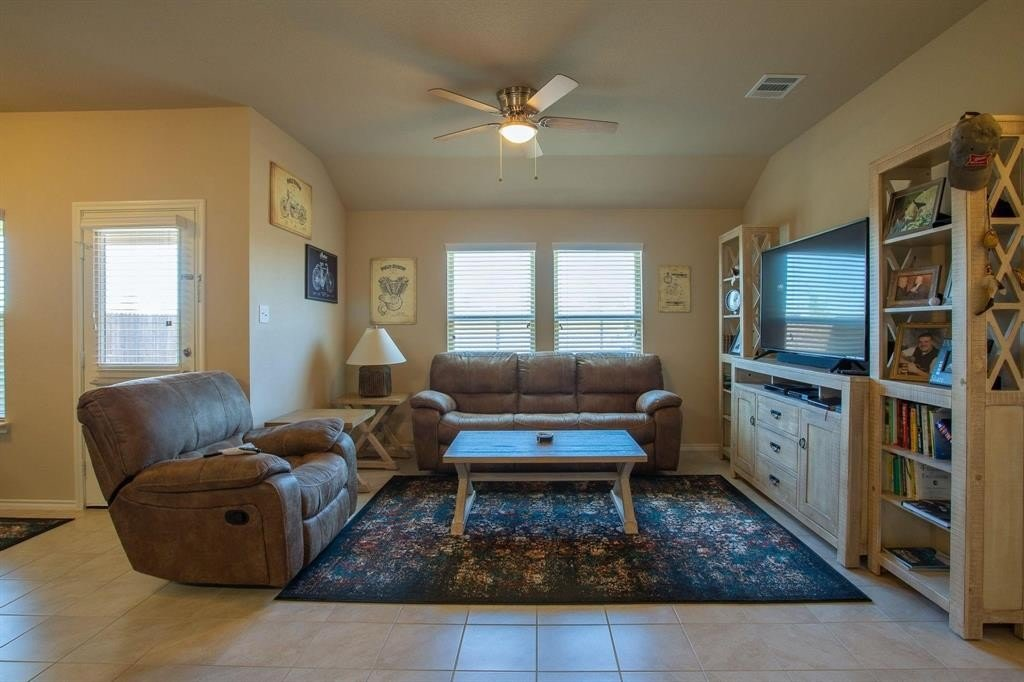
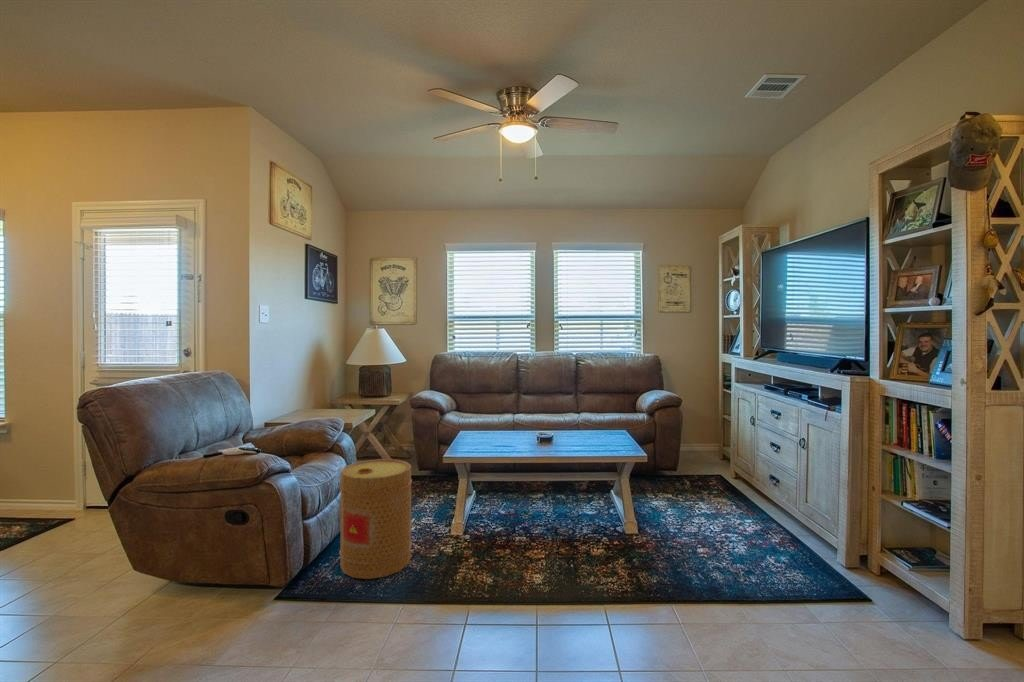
+ basket (376, 514)
